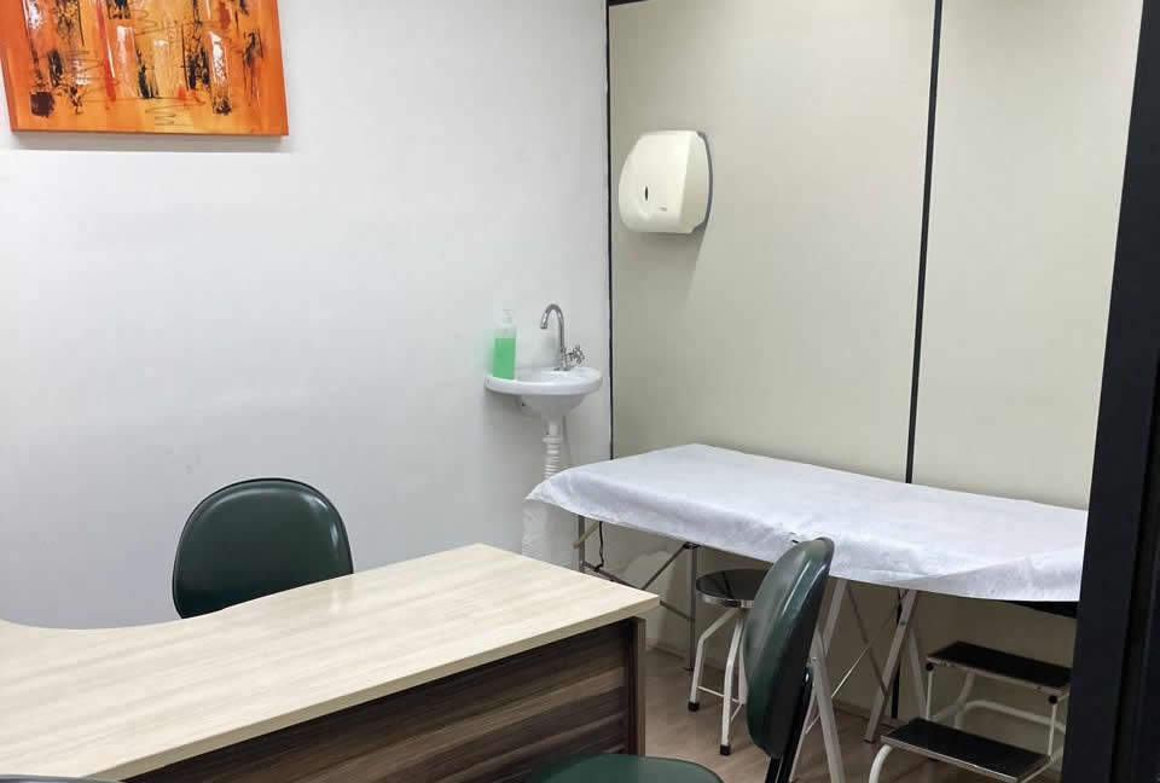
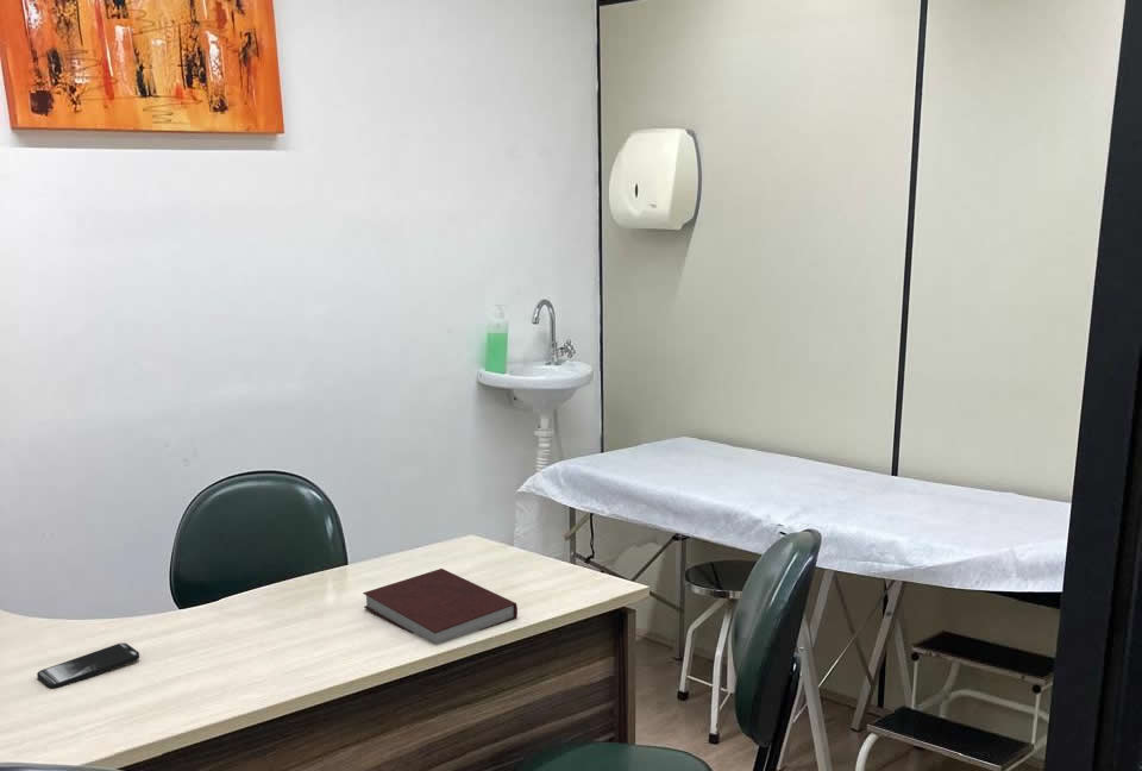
+ smartphone (89, 665)
+ notebook (439, 604)
